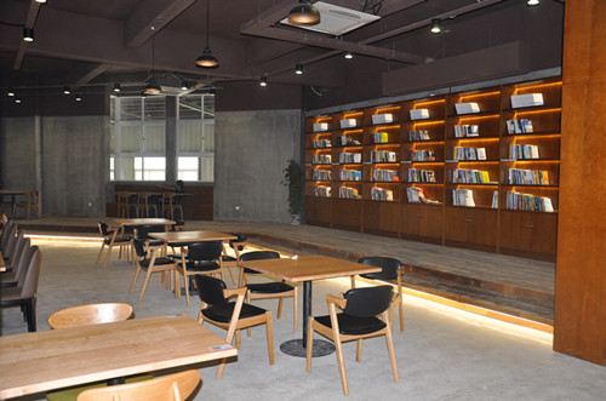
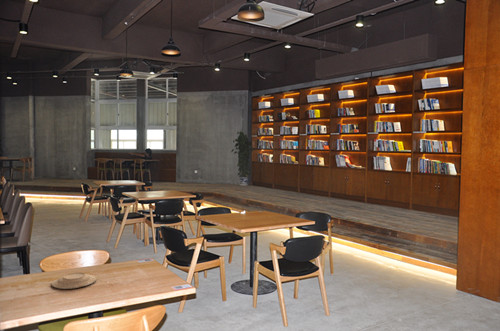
+ plate (74, 278)
